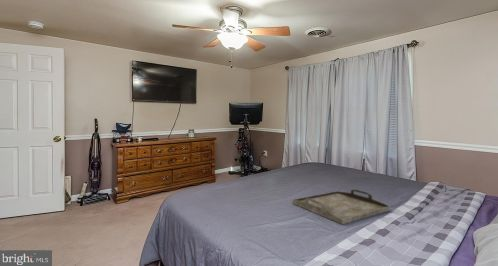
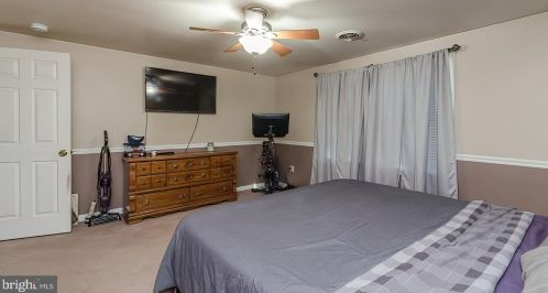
- serving tray (339, 201)
